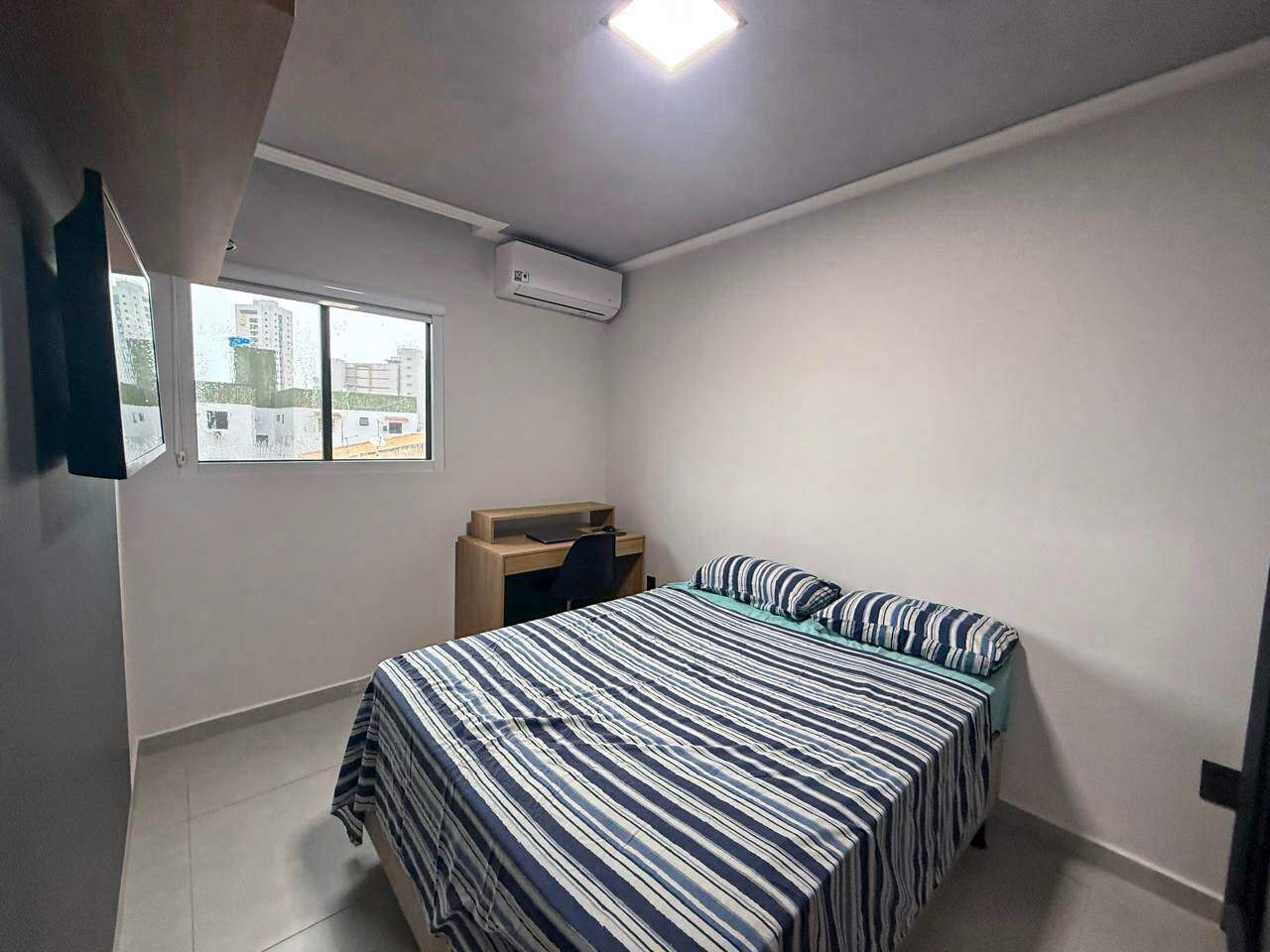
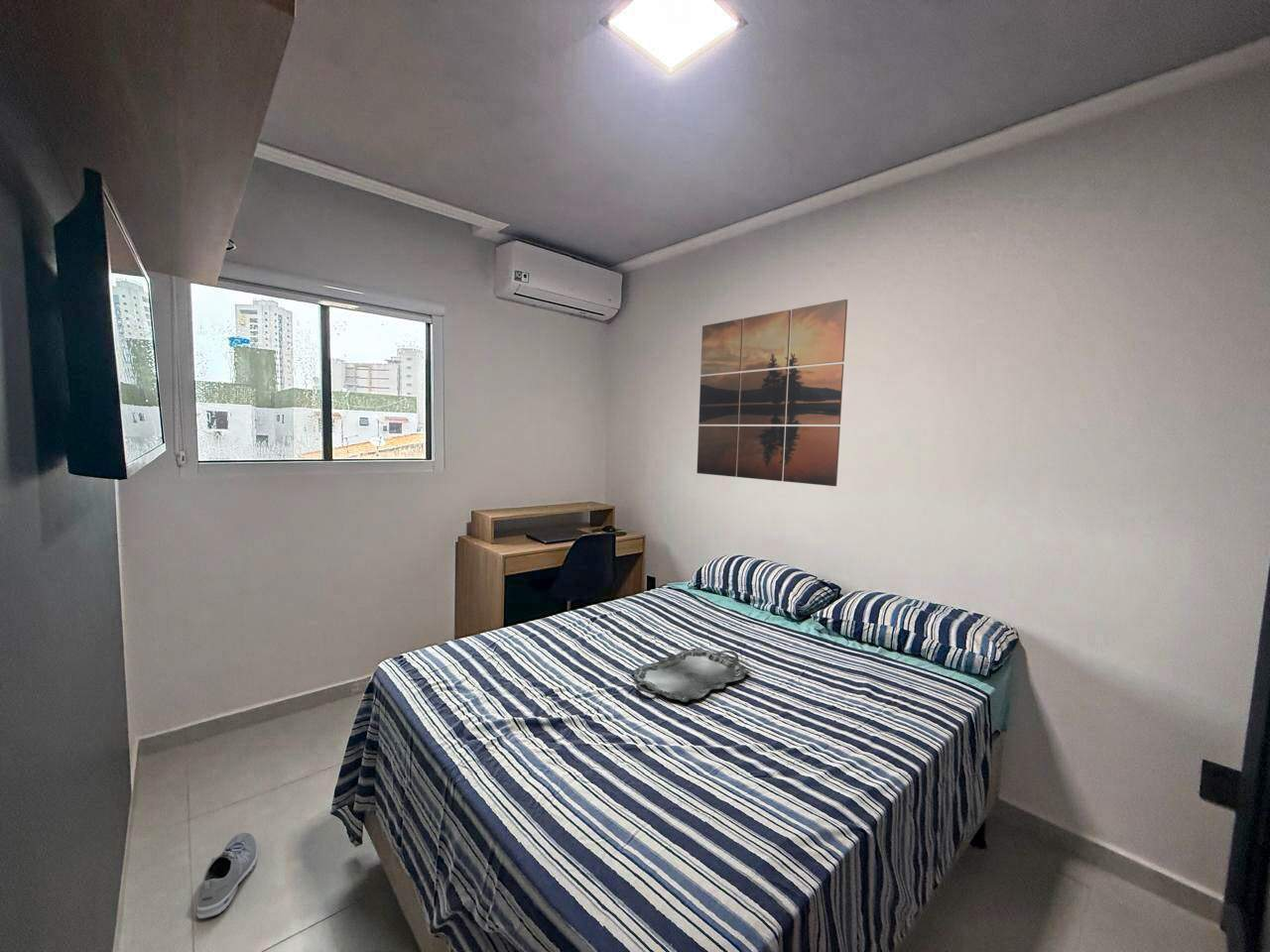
+ sneaker (230, 863)
+ wall art (762, 398)
+ serving tray (691, 672)
